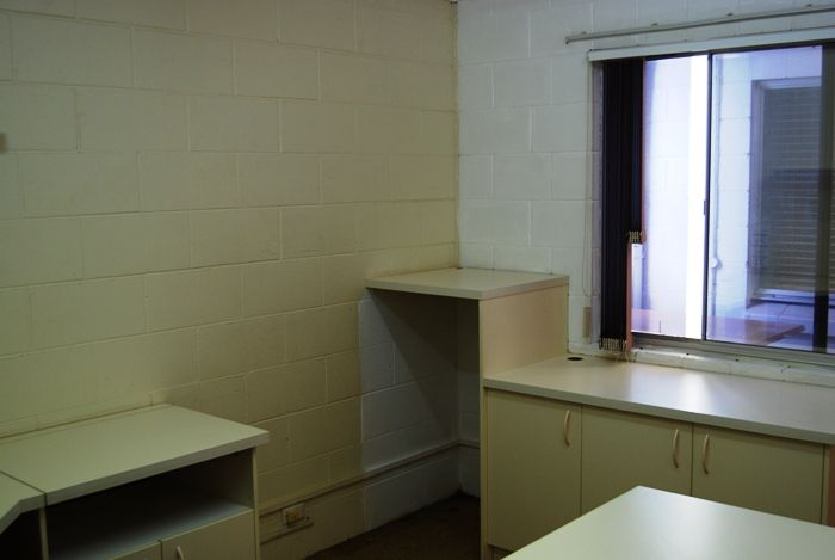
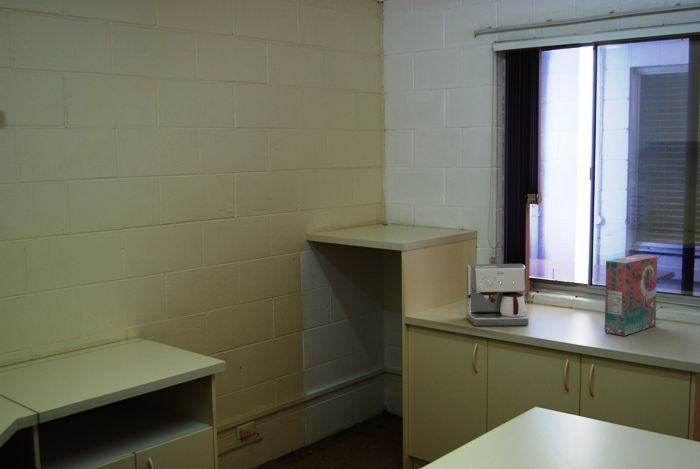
+ coffee maker (497, 293)
+ cereal box (631, 293)
